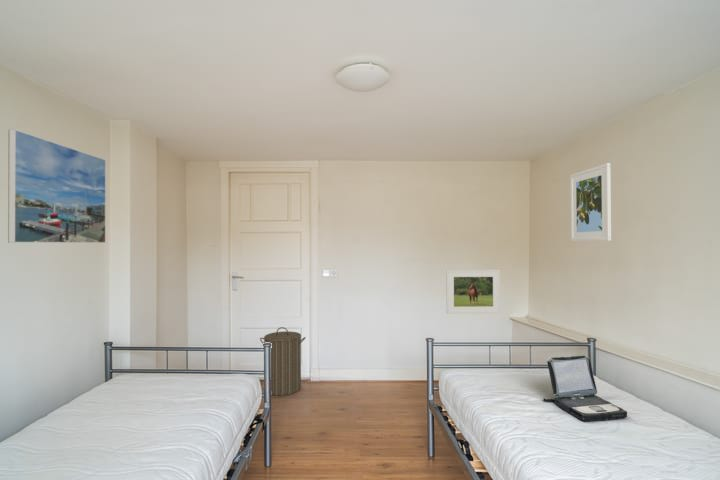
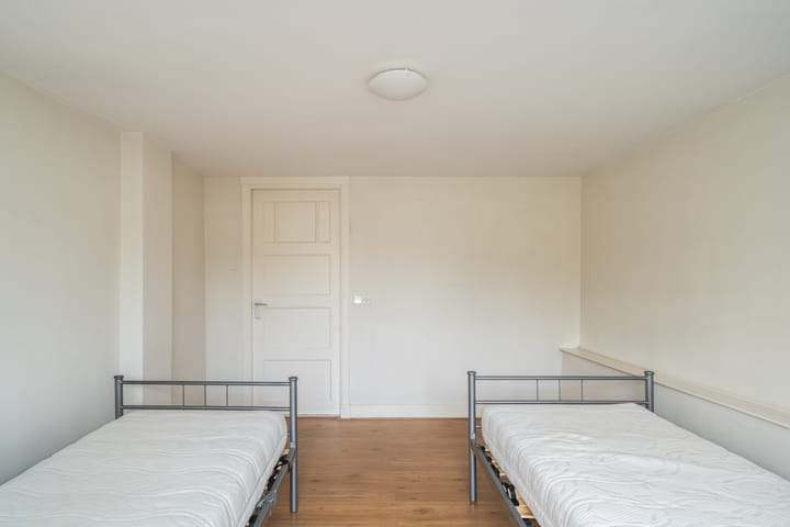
- laundry hamper (282, 357)
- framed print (64, 194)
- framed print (473, 291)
- laptop (583, 385)
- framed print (589, 205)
